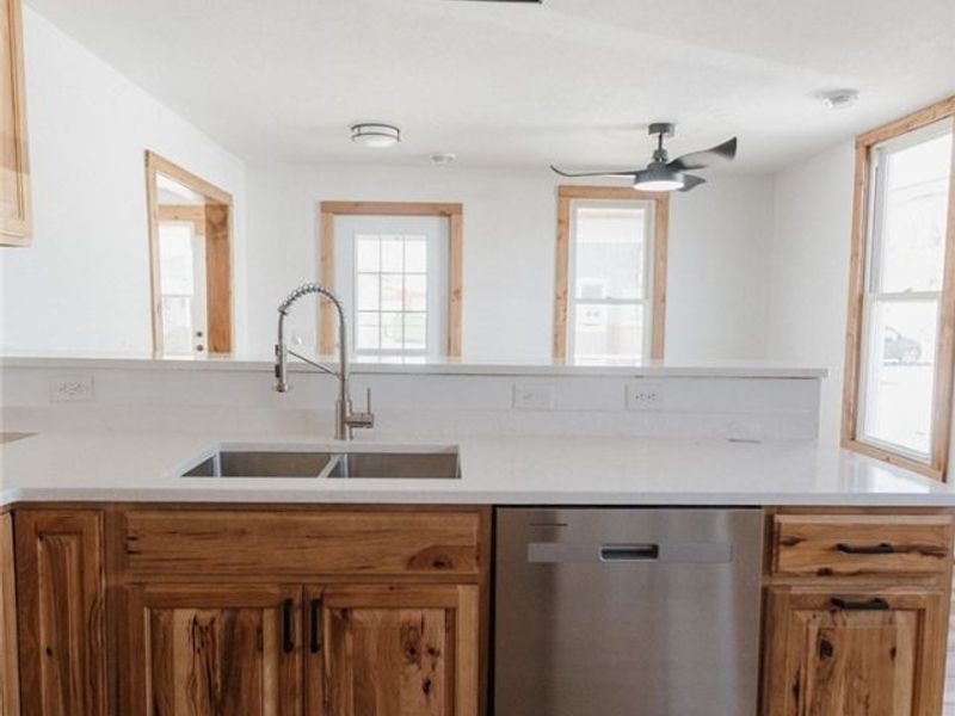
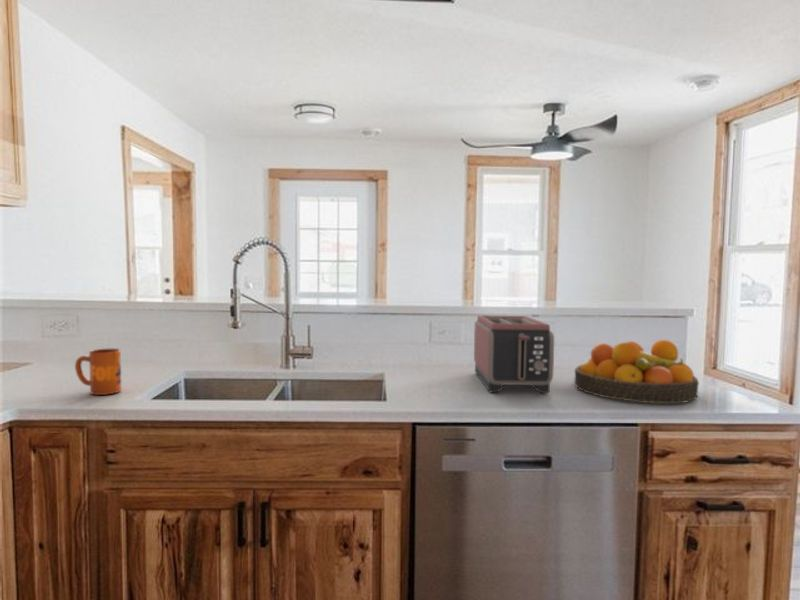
+ mug (98, 371)
+ fruit bowl (634, 365)
+ toaster (511, 352)
